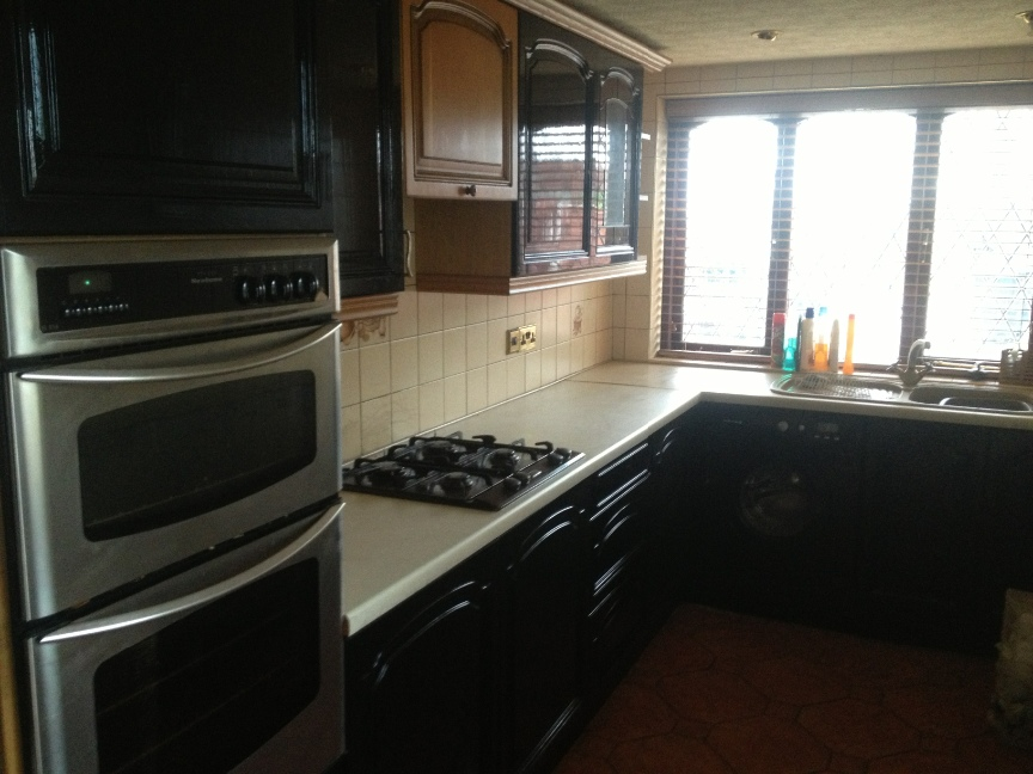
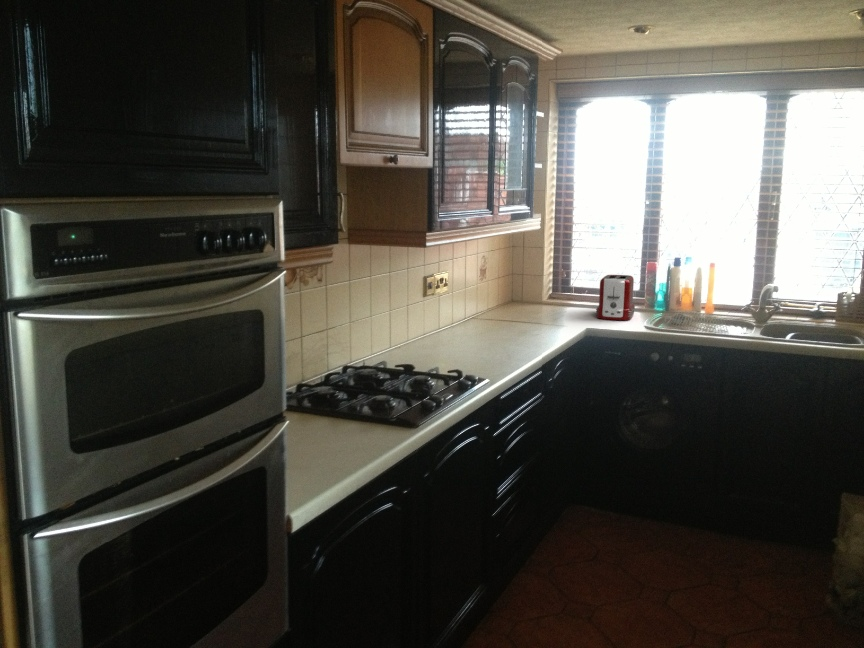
+ toaster (616, 296)
